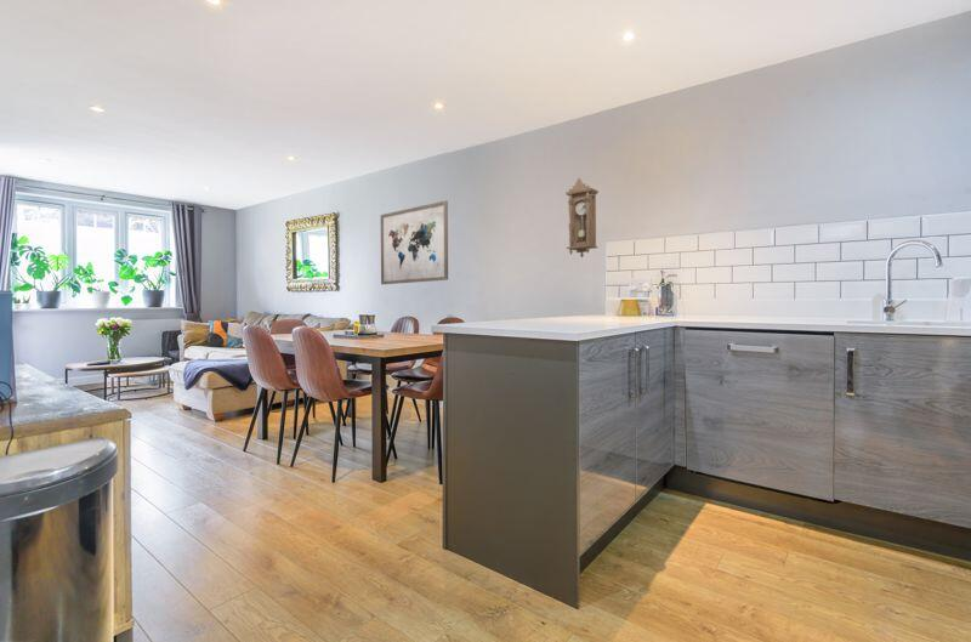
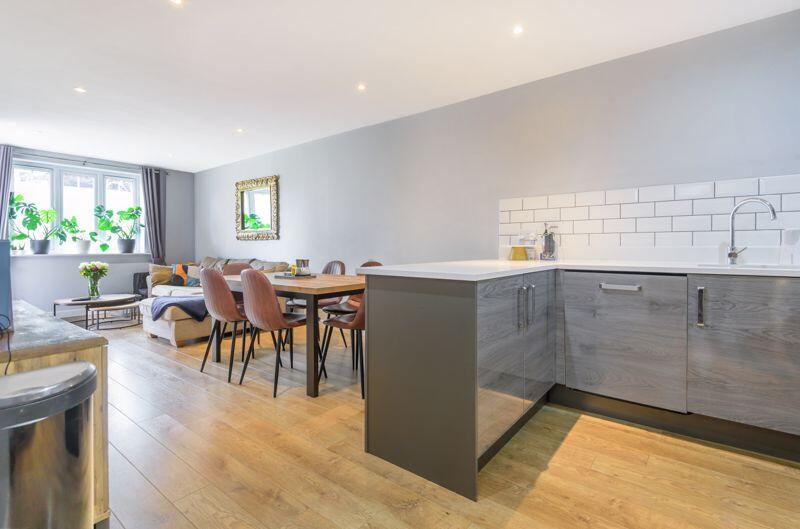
- wall art (411, 245)
- pendulum clock (581, 218)
